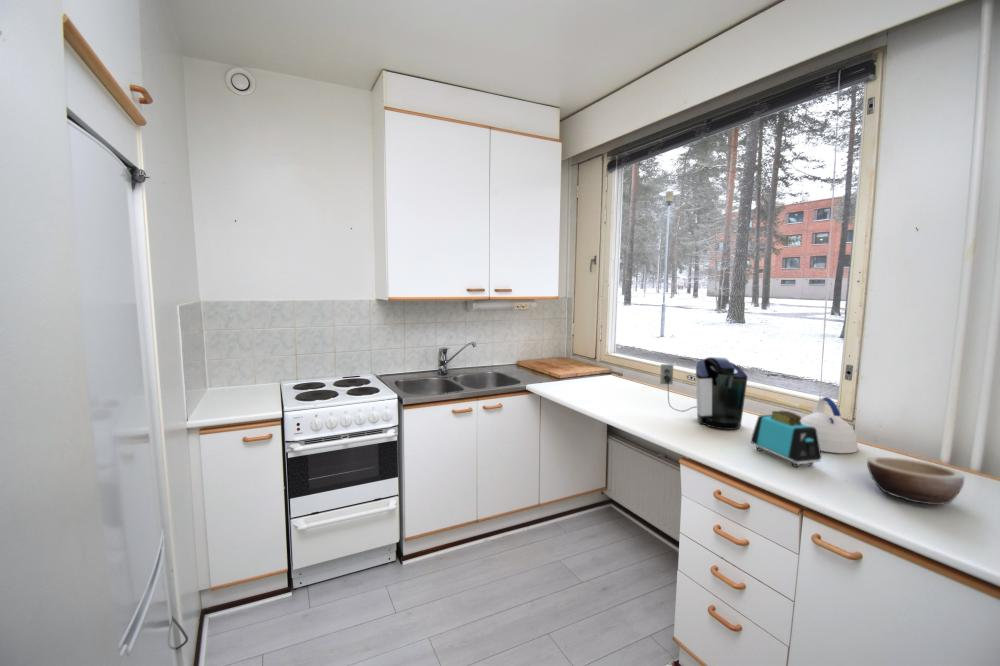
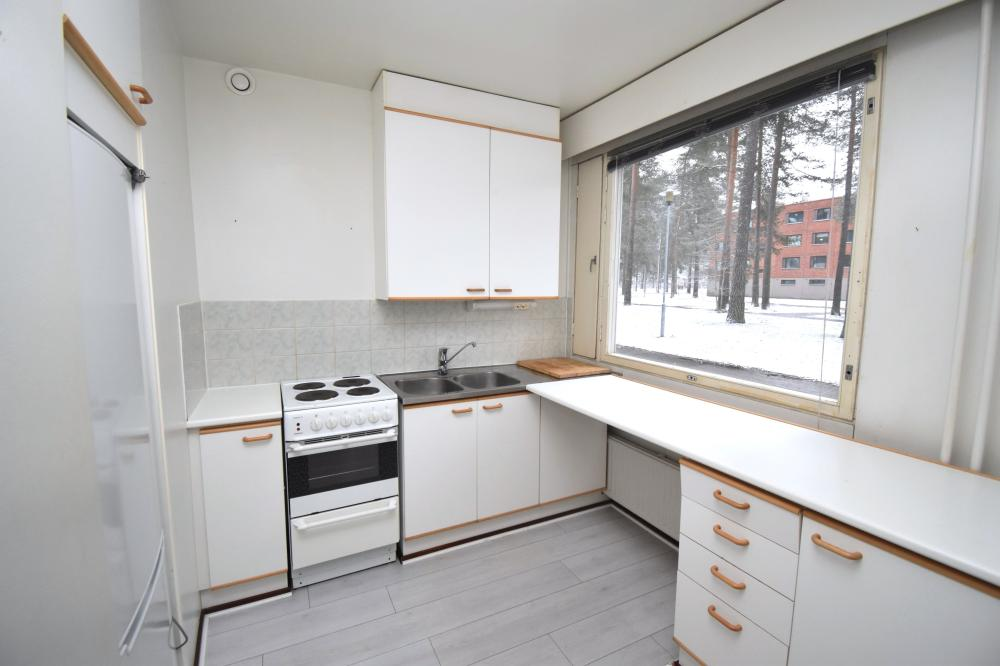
- coffee maker (705, 389)
- toaster (785, 435)
- kettle (825, 420)
- bowl (912, 480)
